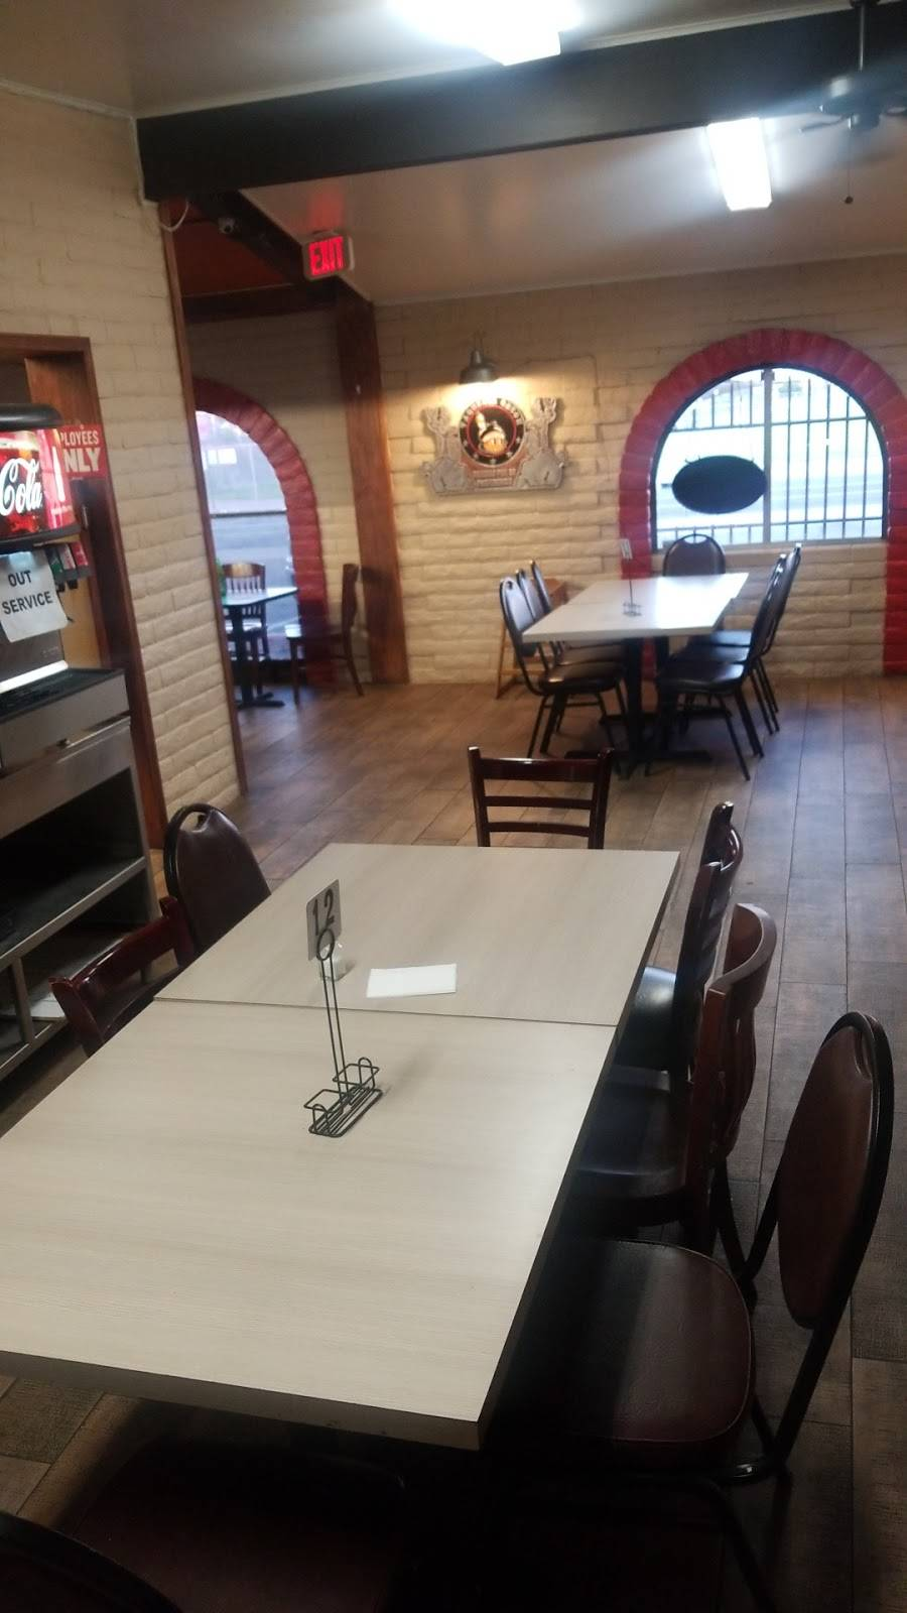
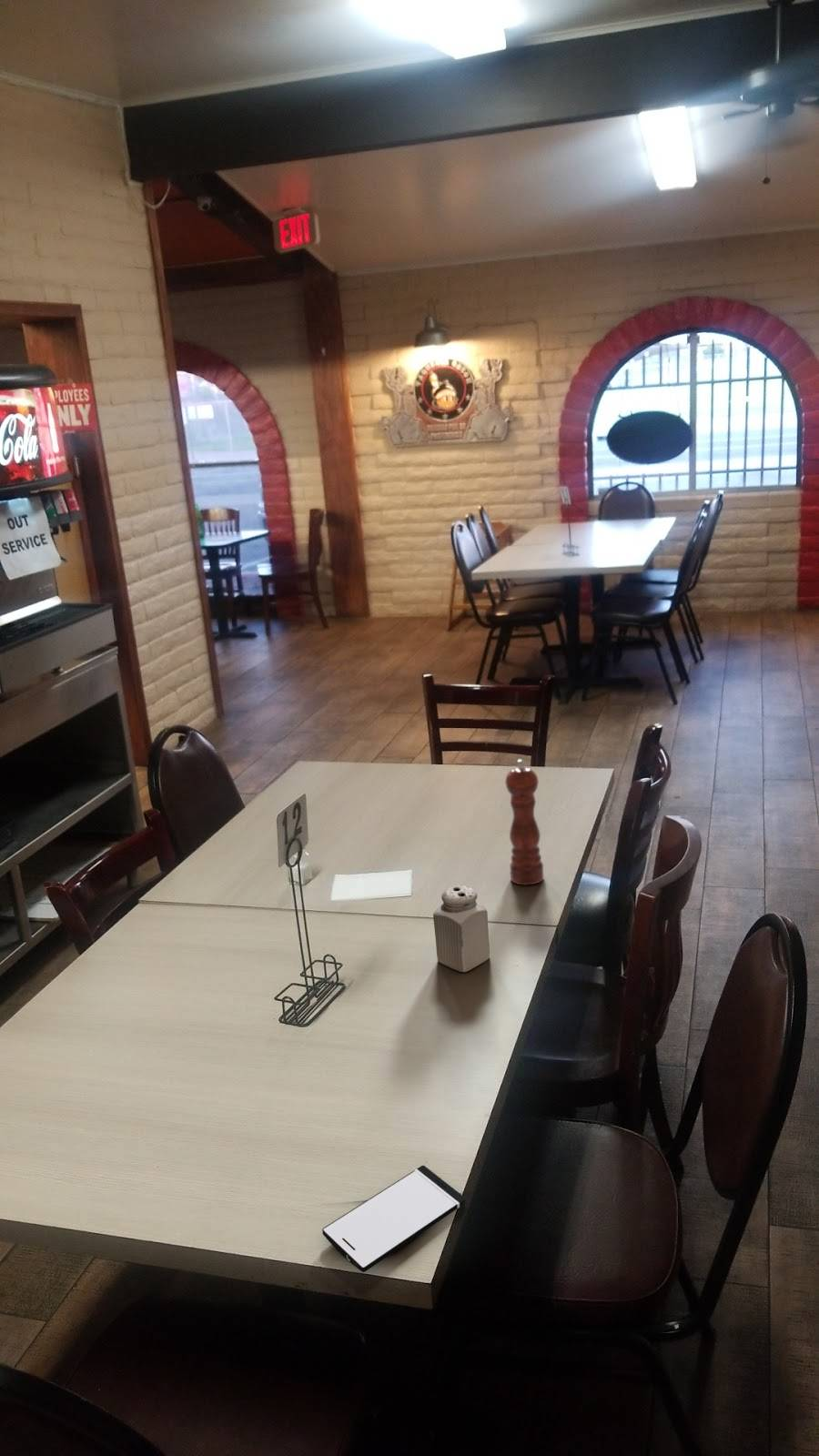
+ salt shaker (460, 925)
+ smartphone (394, 1216)
+ pepper mill (523, 820)
